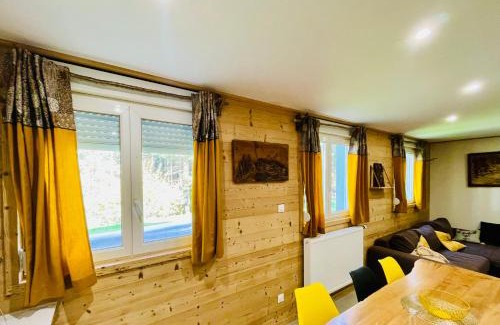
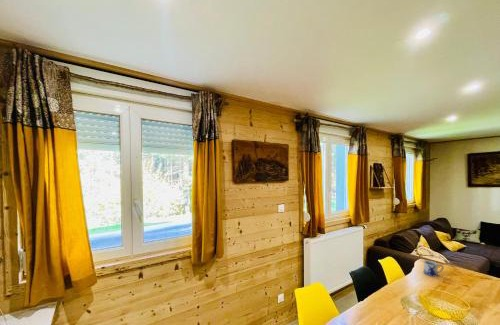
+ mug (432, 268)
